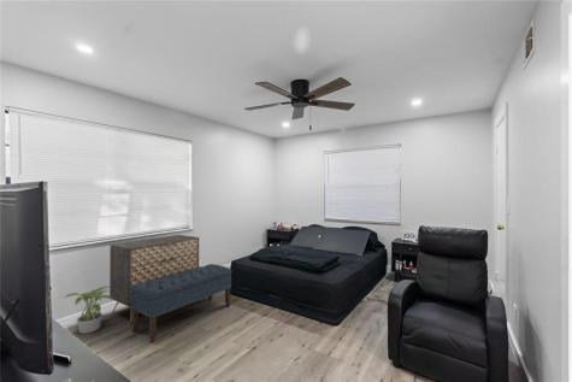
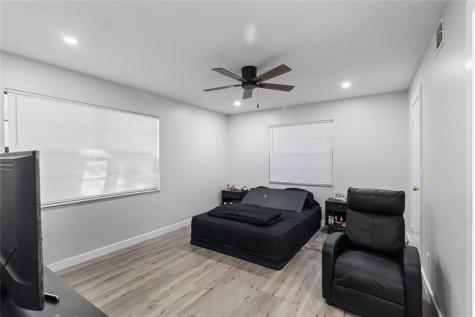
- bench (185, 295)
- potted plant (89, 308)
- dresser (158, 272)
